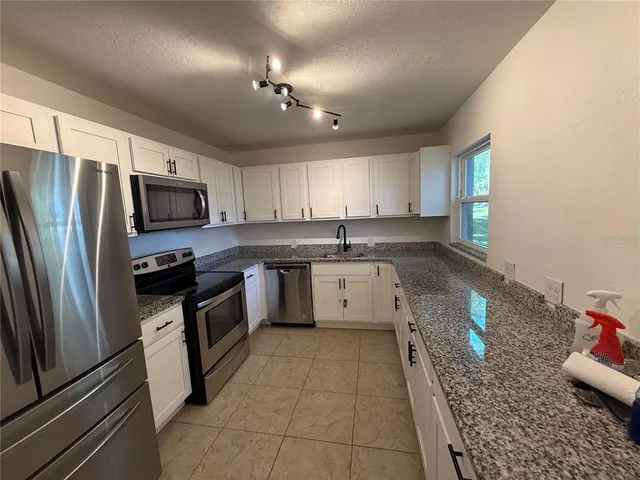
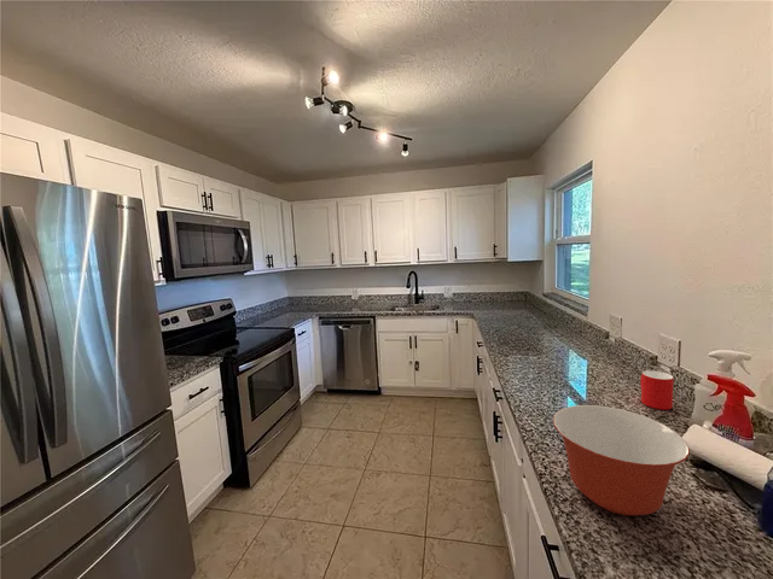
+ mixing bowl (614, 462)
+ cup (652, 387)
